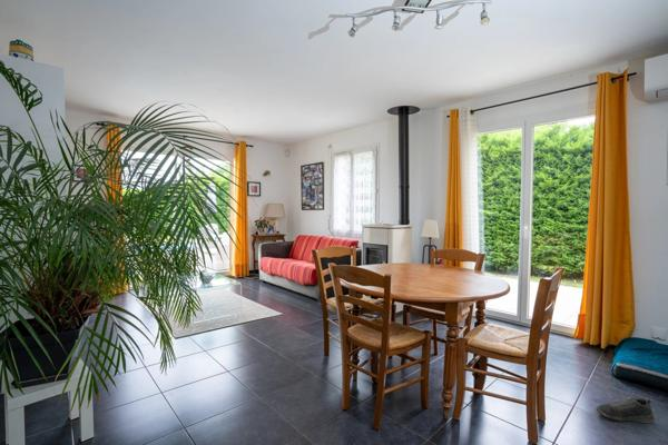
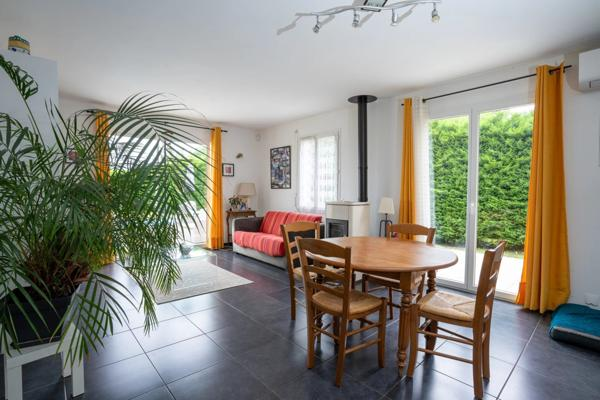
- shoe (623, 406)
